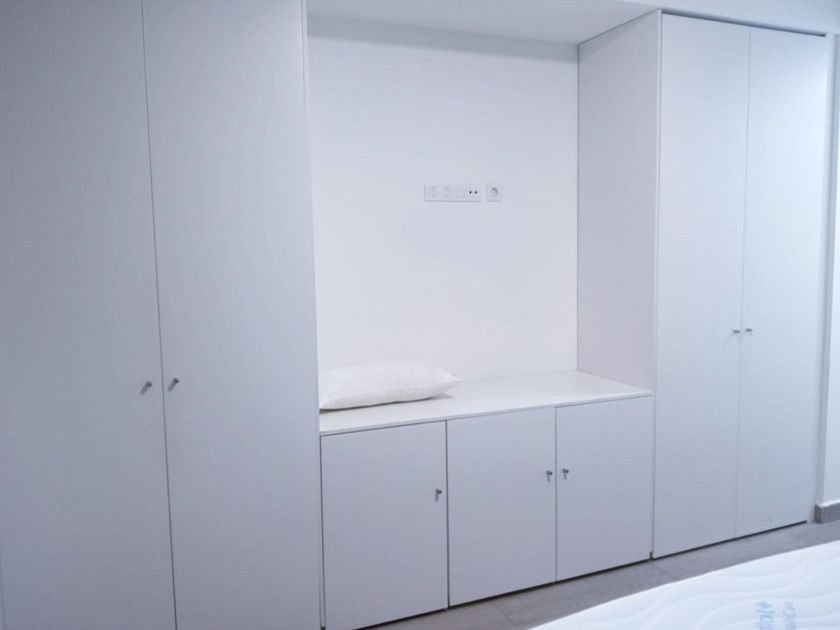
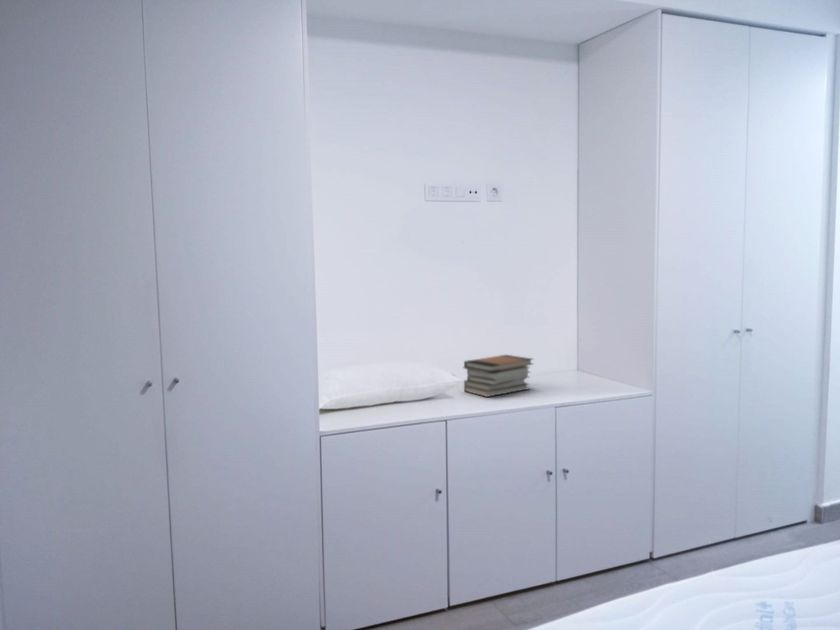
+ book stack (498, 375)
